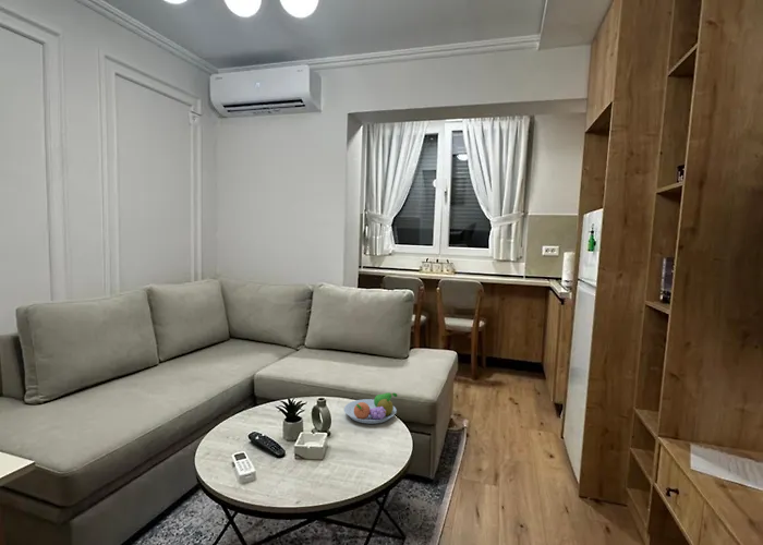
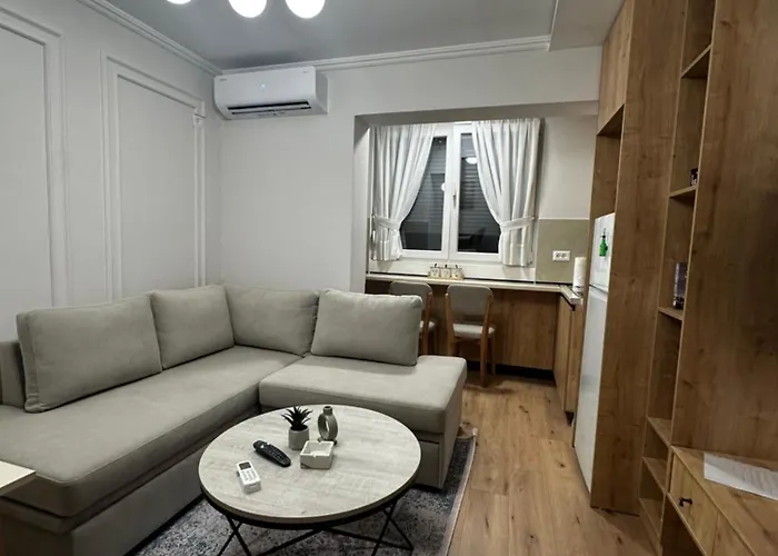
- fruit bowl (372, 403)
